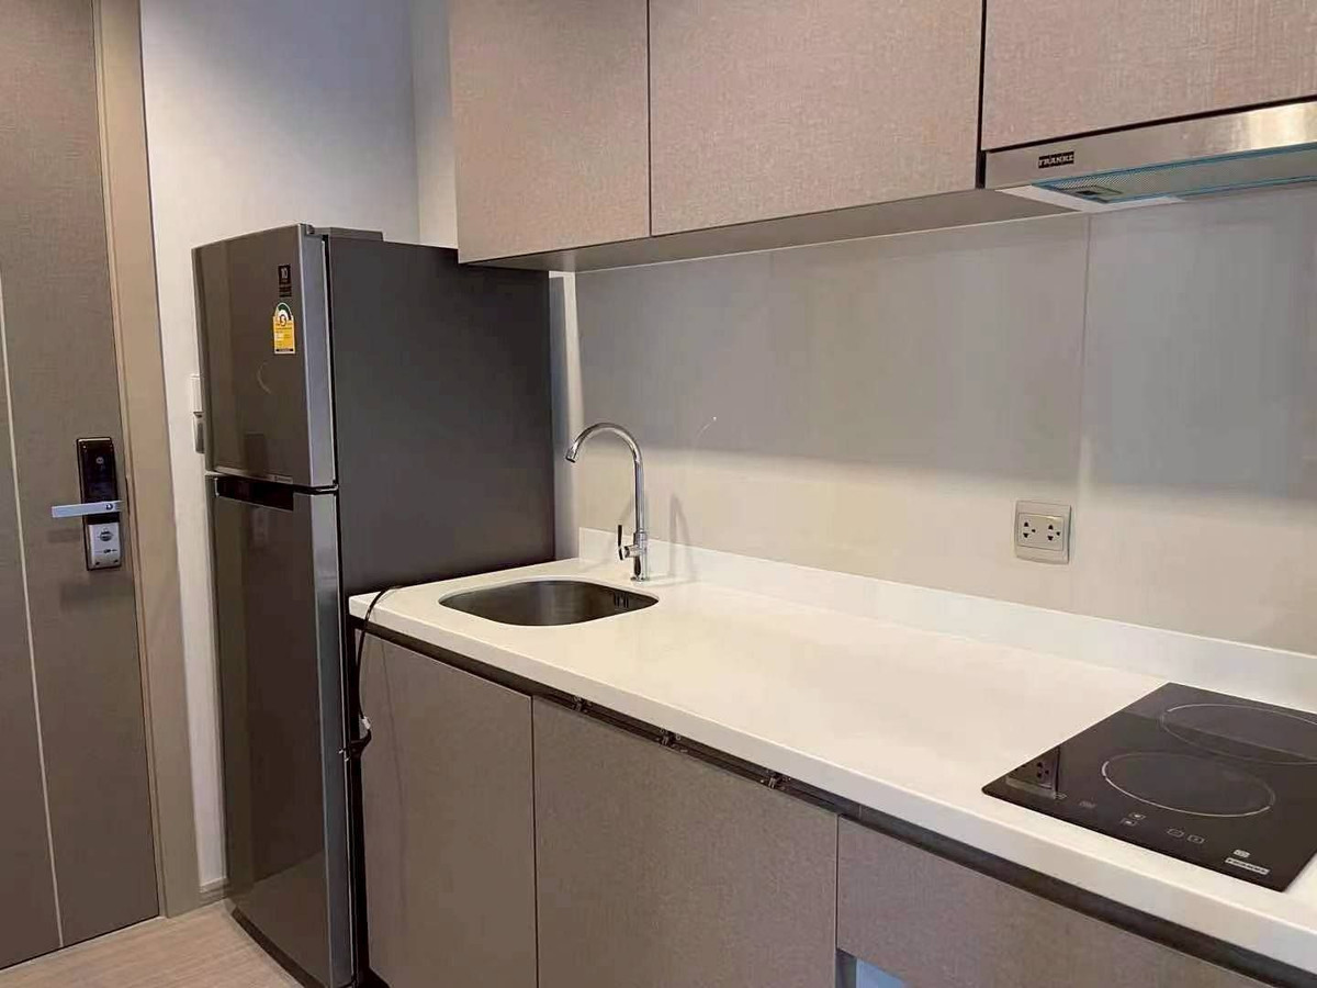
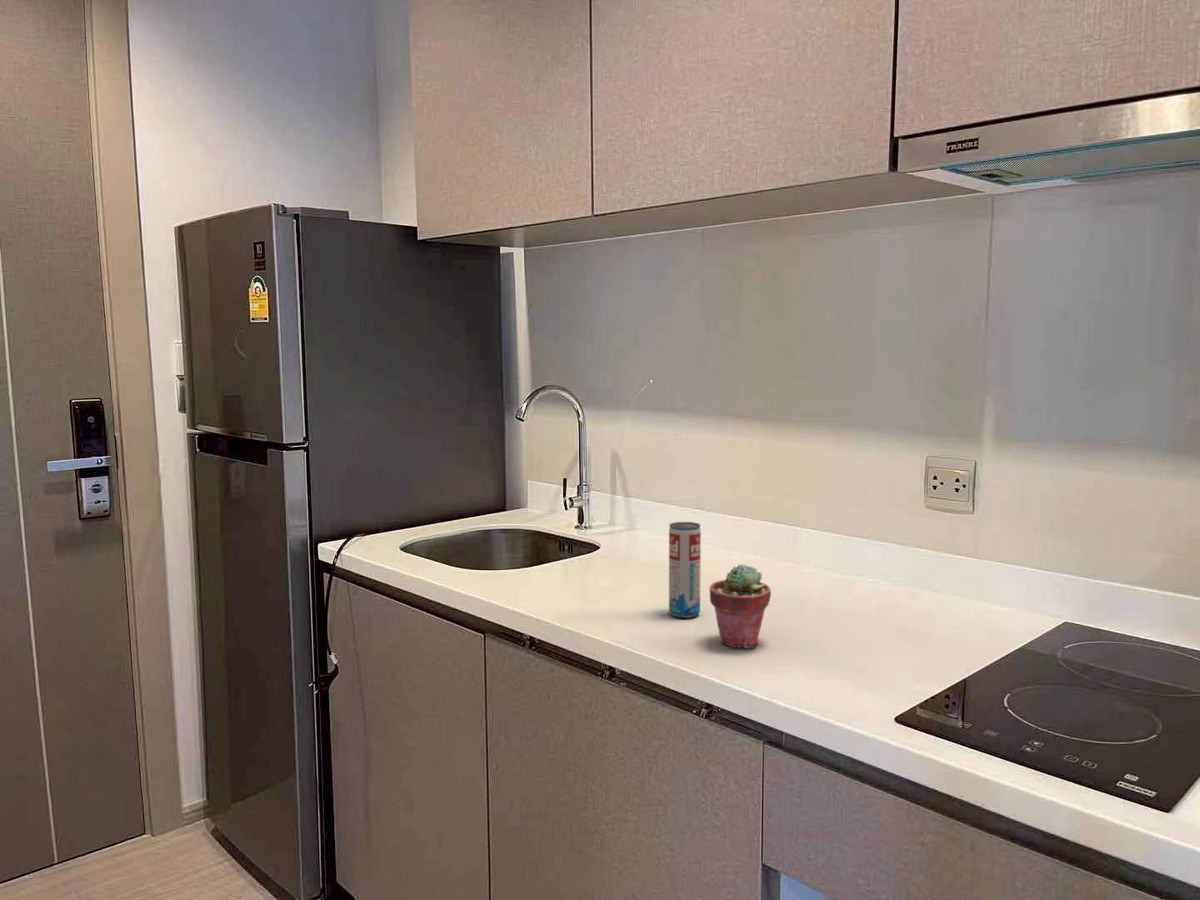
+ beverage can (684, 569)
+ potted succulent (739, 603)
